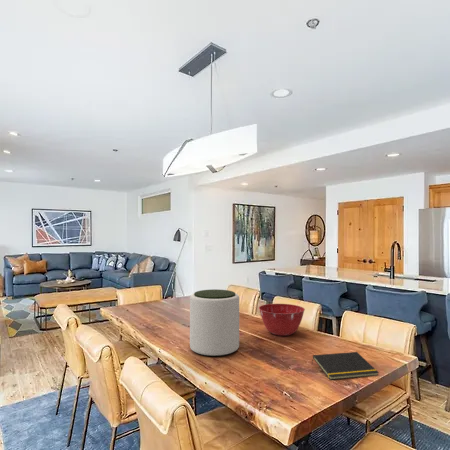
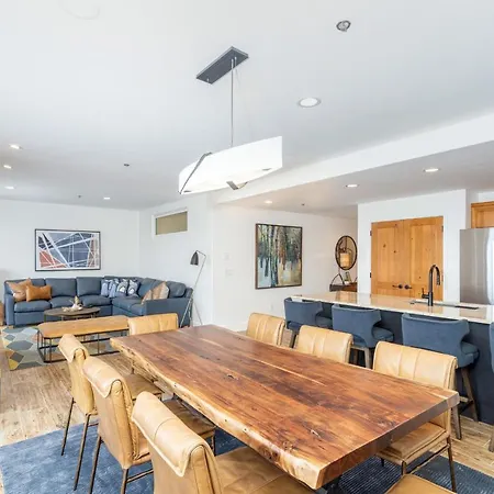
- plant pot (214, 320)
- mixing bowl (281, 320)
- notepad (344, 364)
